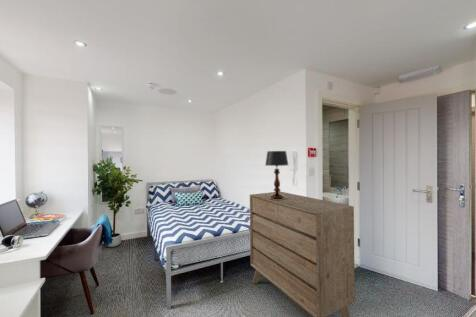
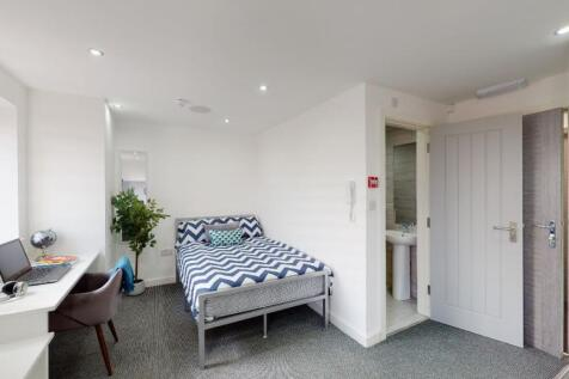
- table lamp (276, 174)
- dresser (294, 249)
